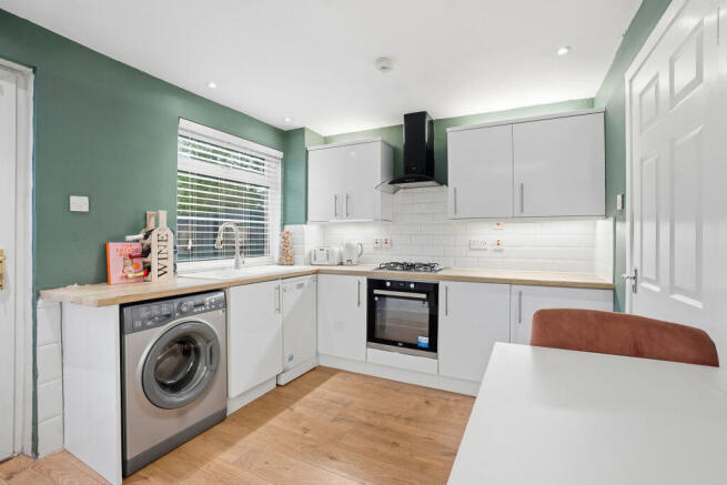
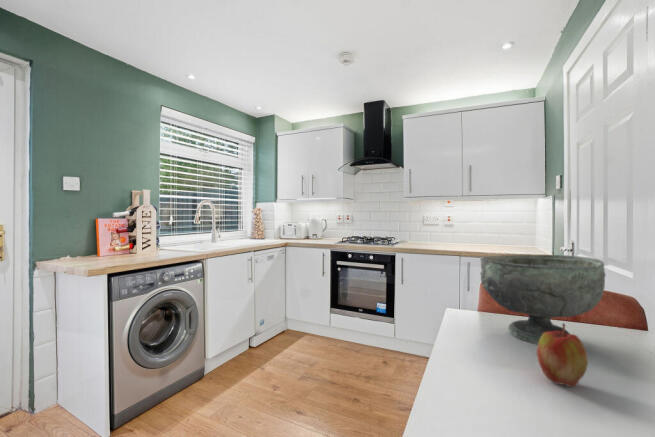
+ apple (561, 352)
+ decorative bowl (537, 296)
